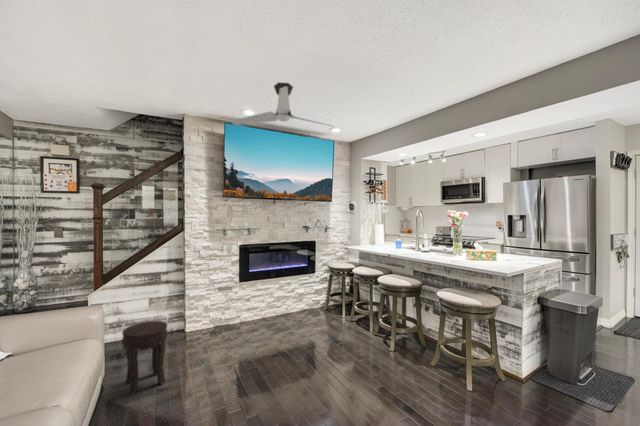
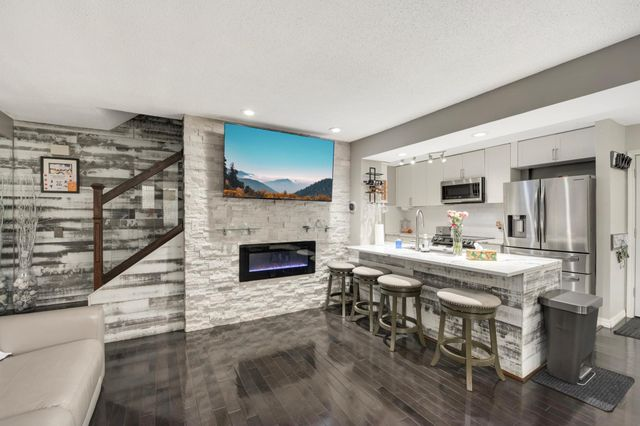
- side table (142, 350)
- ceiling fan (283, 97)
